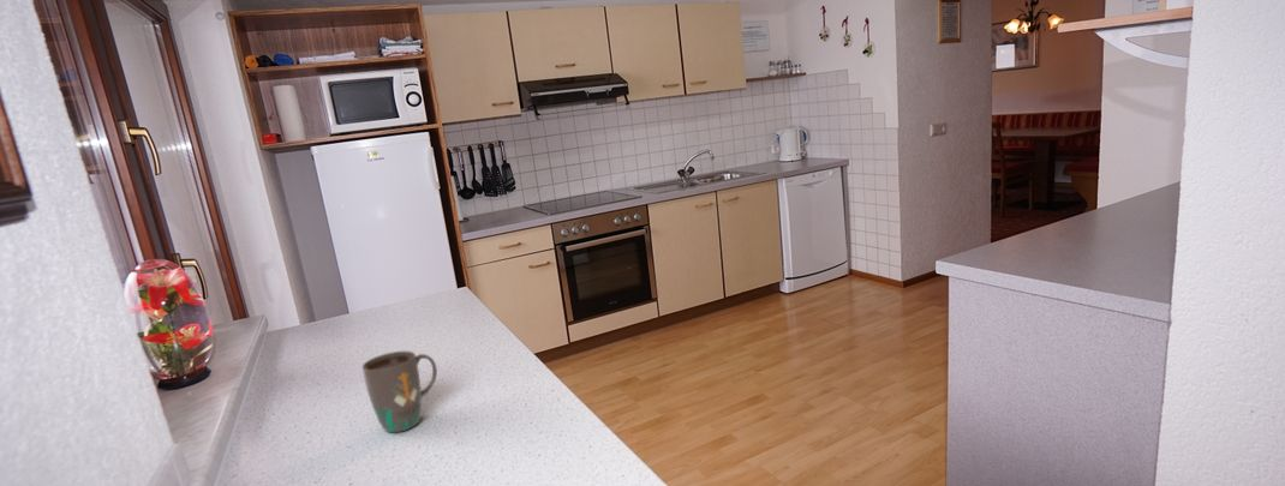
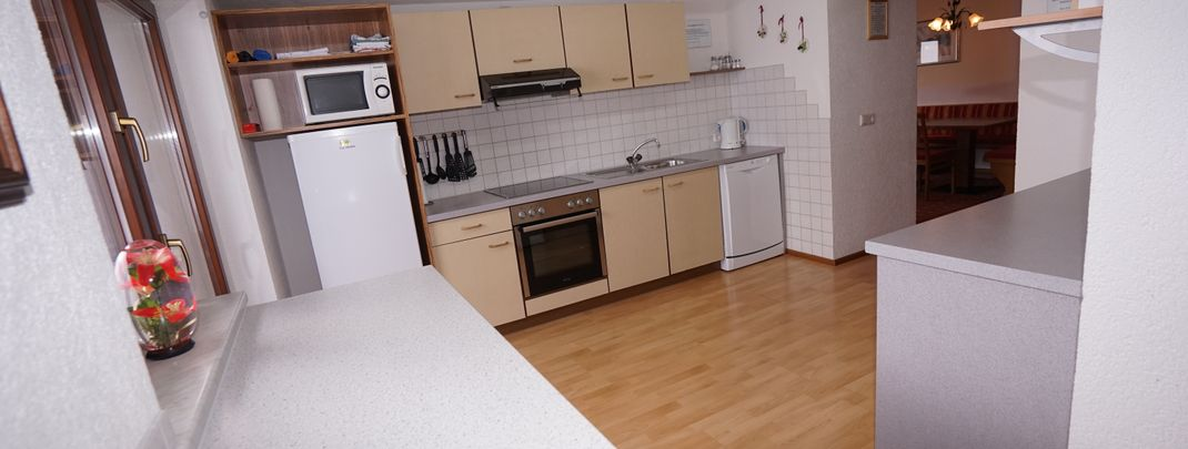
- mug (405, 389)
